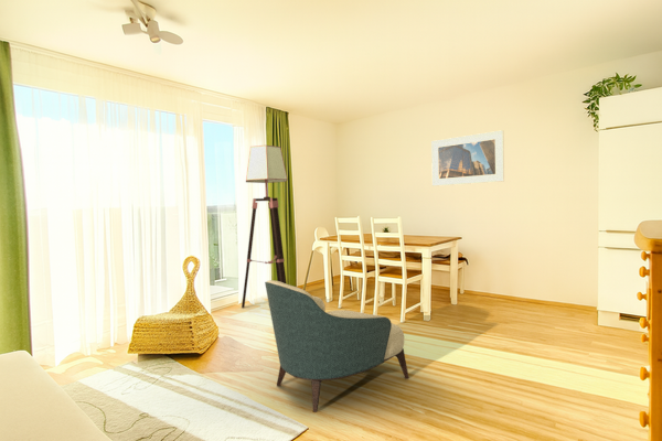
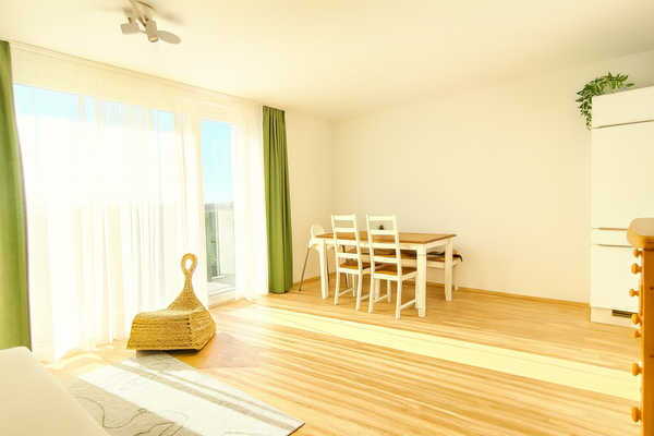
- floor lamp (271, 226)
- armchair (332, 327)
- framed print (466, 160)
